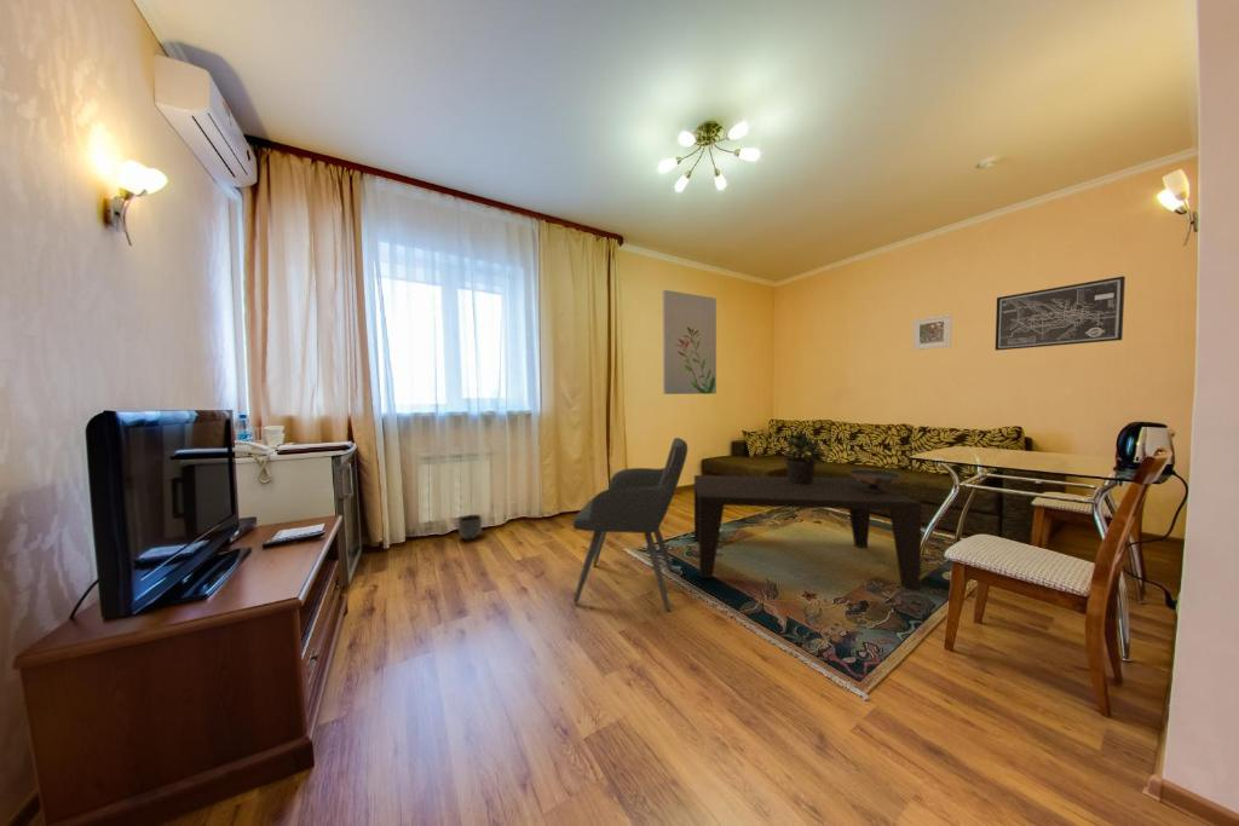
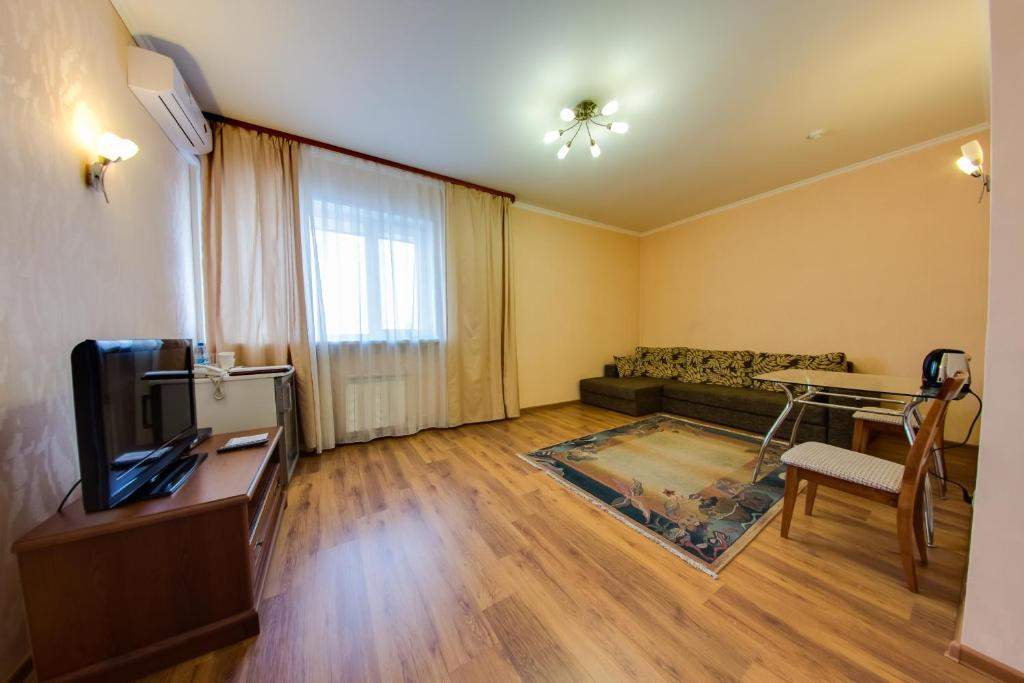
- potted plant (800, 456)
- wall art (1054, 317)
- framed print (930, 333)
- armchair (633, 514)
- planter (469, 527)
- decorative bowl (874, 480)
- wall art (690, 343)
- coffee table (789, 506)
